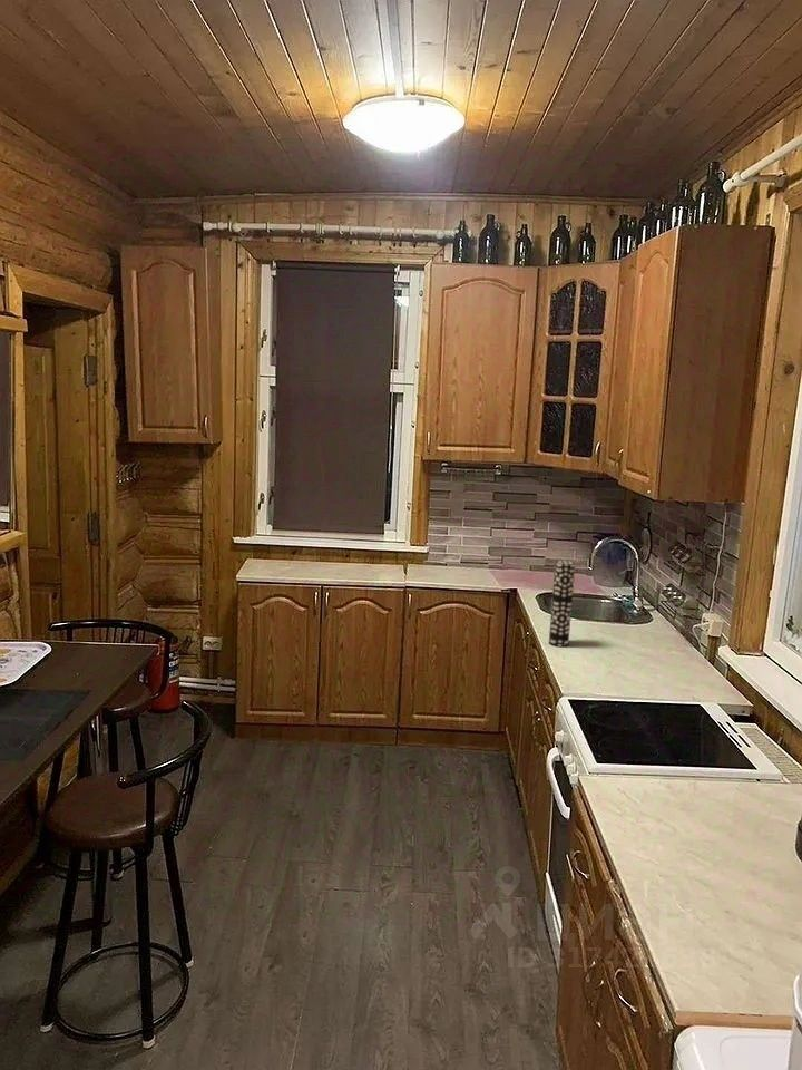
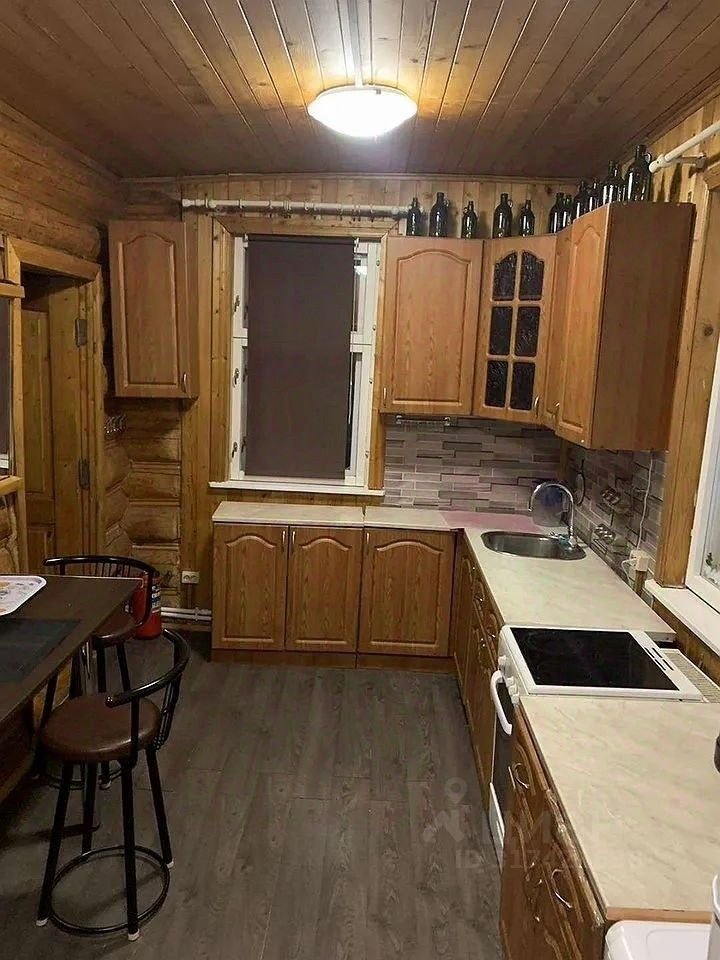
- vase (561, 603)
